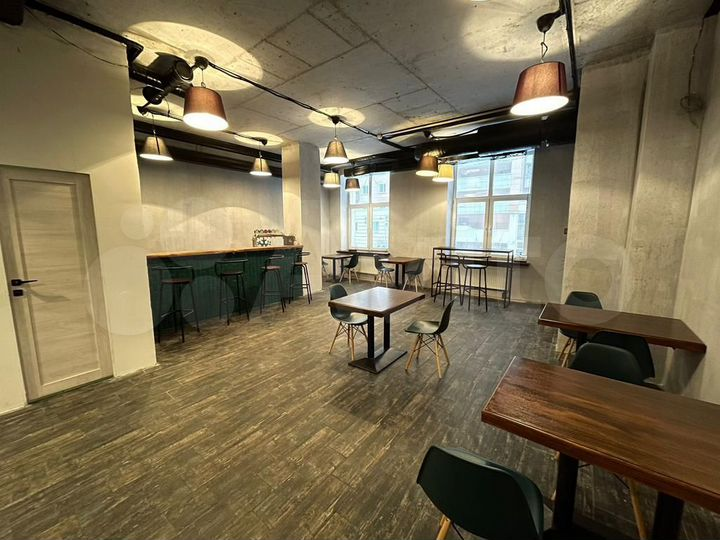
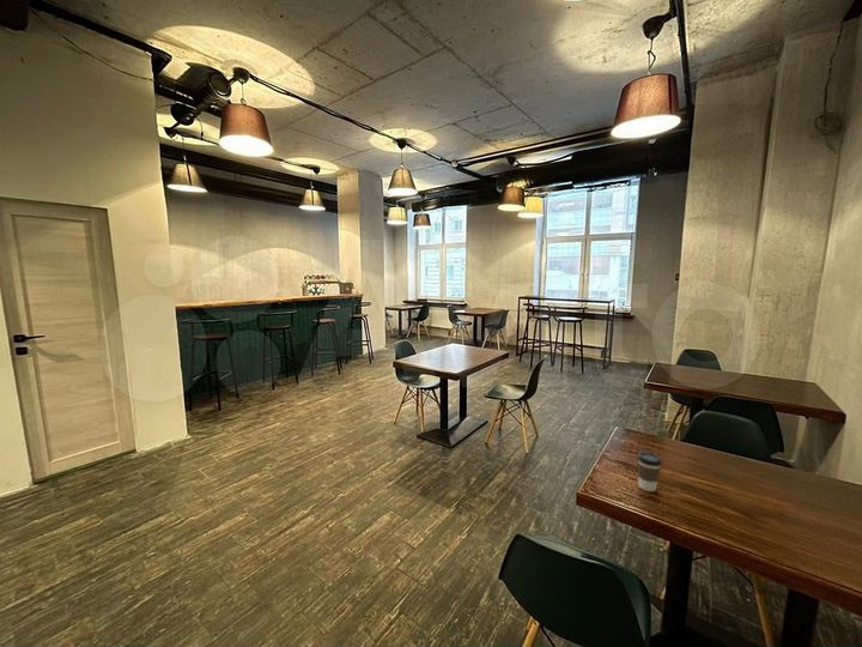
+ coffee cup (648, 471)
